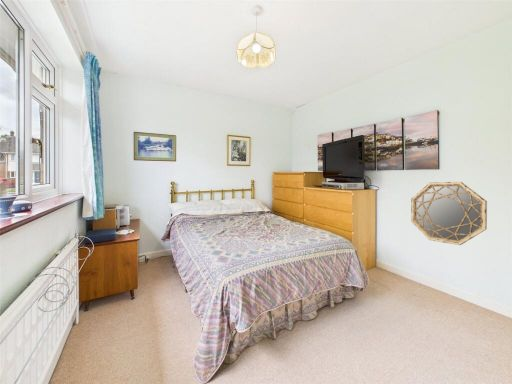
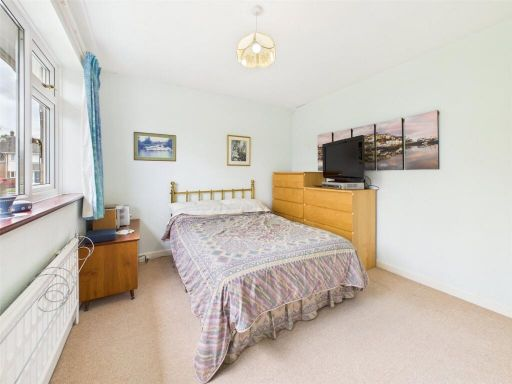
- home mirror (444, 212)
